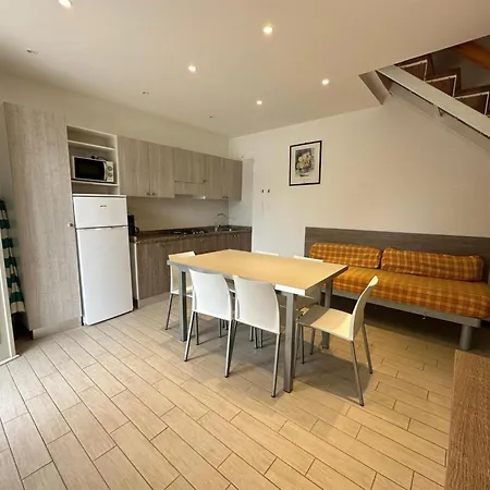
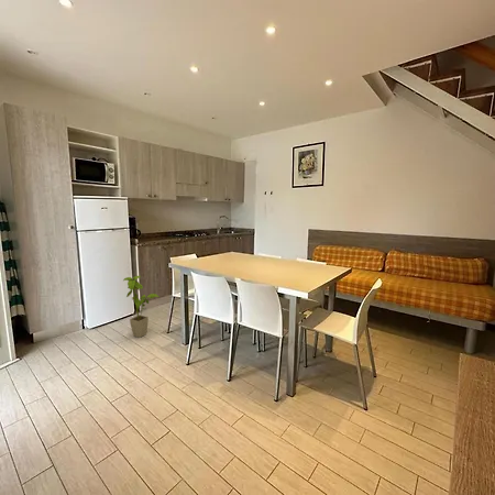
+ house plant (139, 306)
